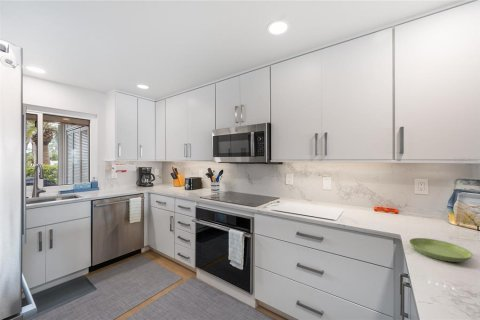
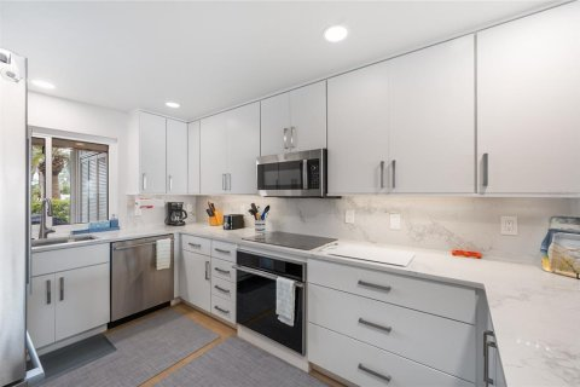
- saucer (438, 250)
